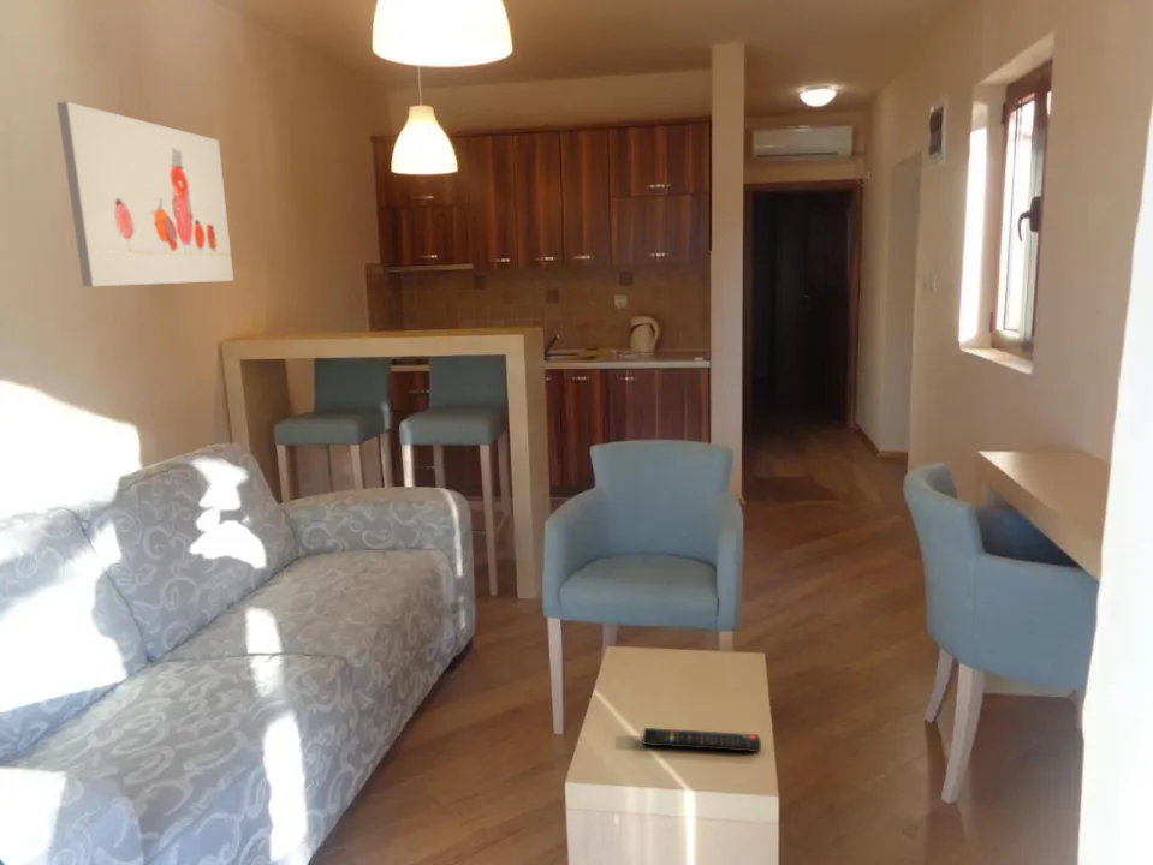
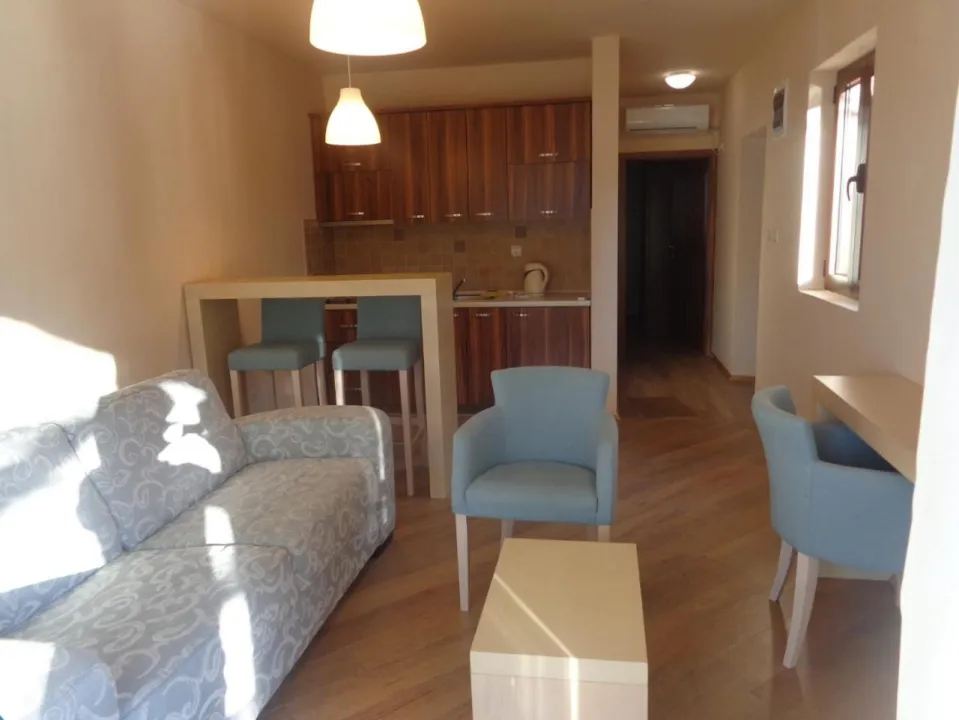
- remote control (701, 740)
- wall art (158, 204)
